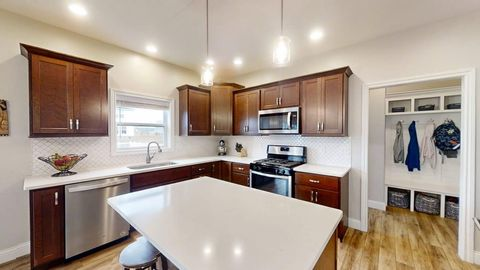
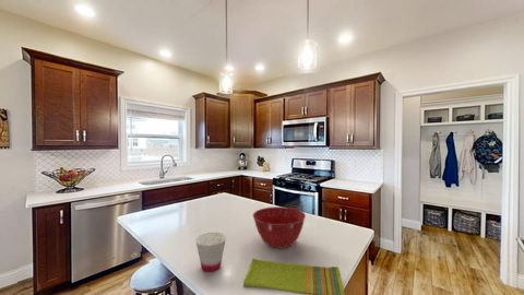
+ mixing bowl (278, 227)
+ dish towel (293, 275)
+ cup (211, 252)
